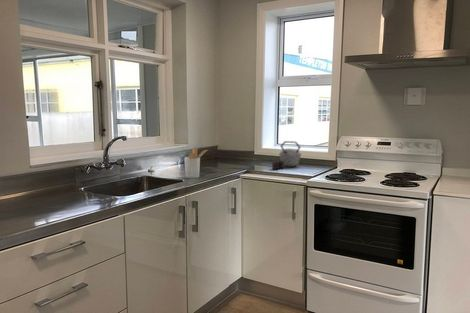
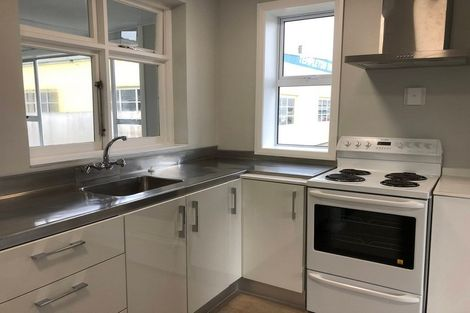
- kettle (284, 154)
- utensil holder (196, 162)
